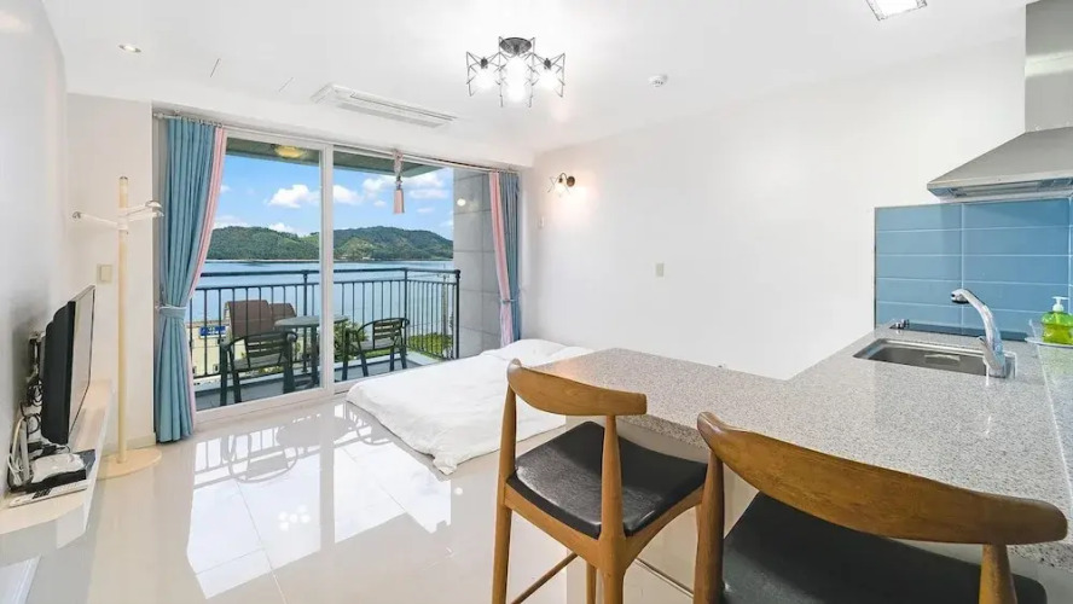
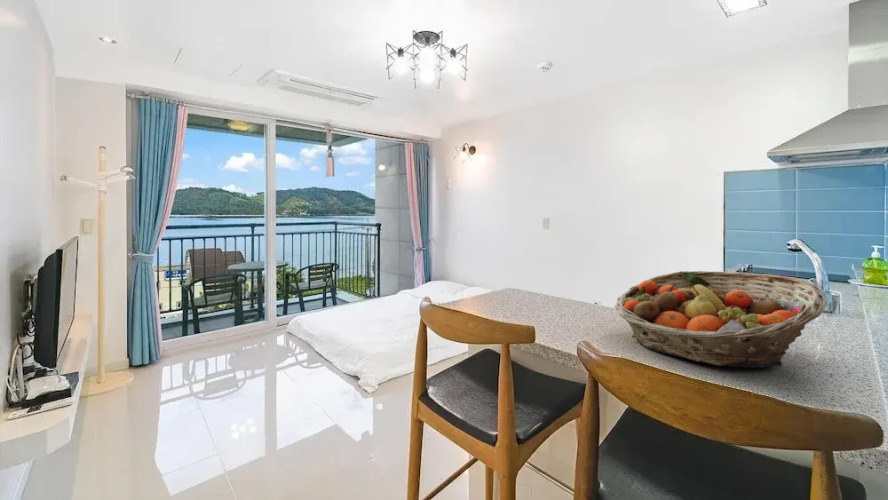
+ fruit basket (705, 311)
